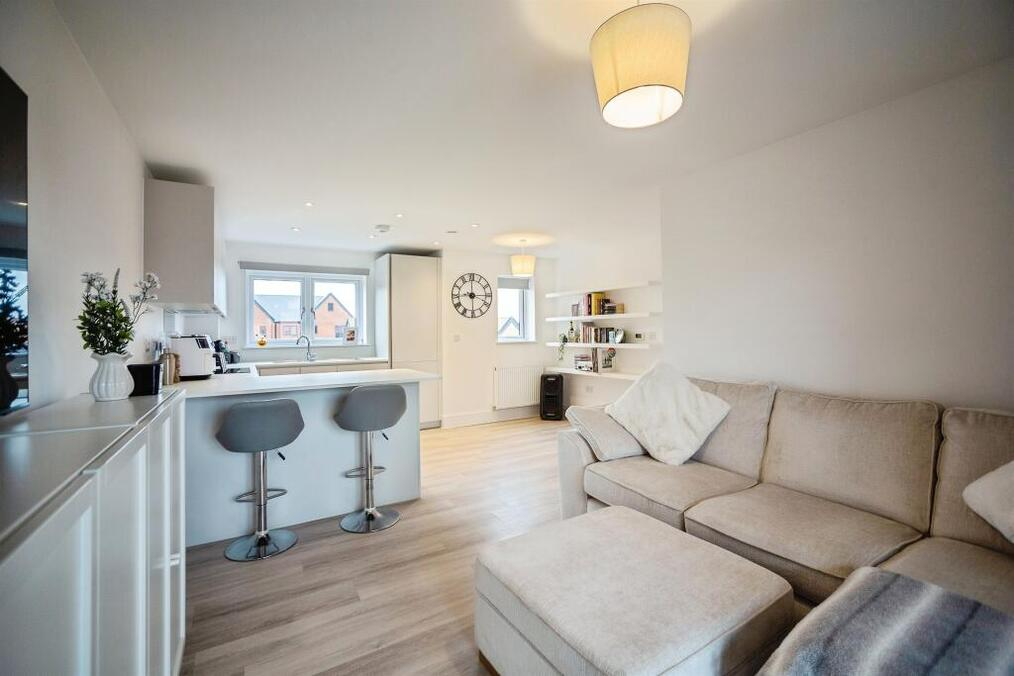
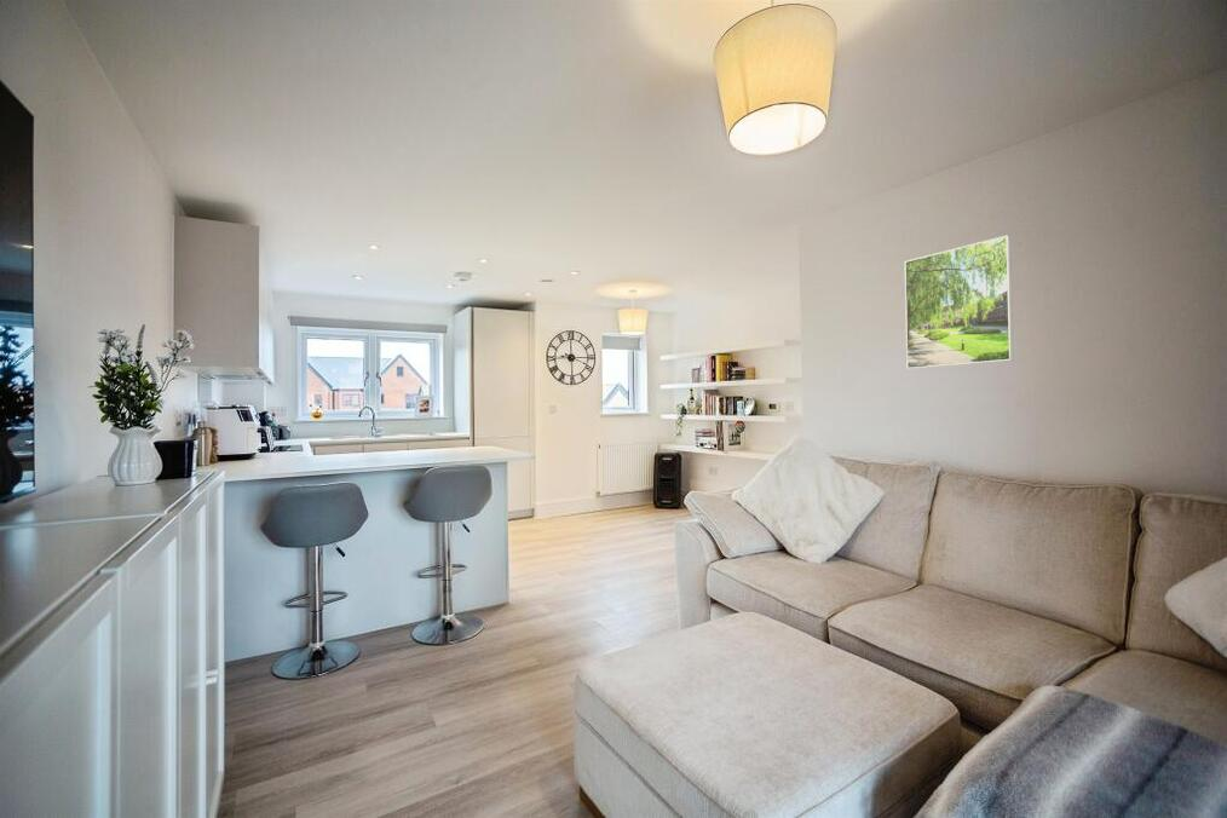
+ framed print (955, 306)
